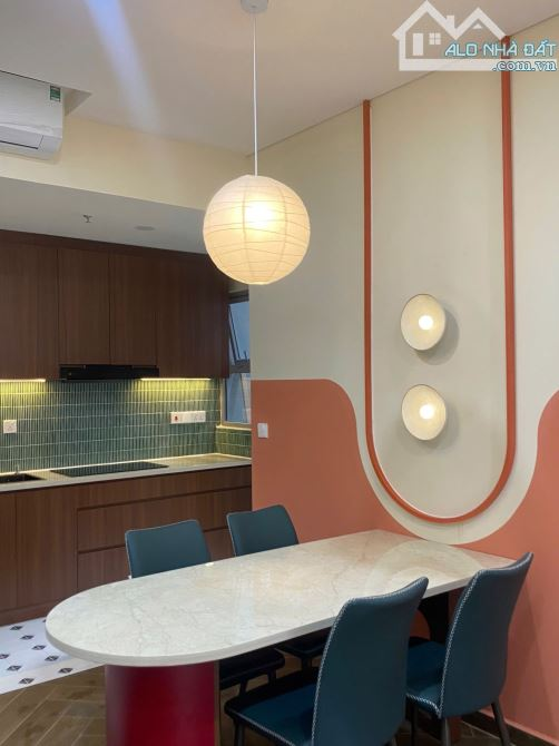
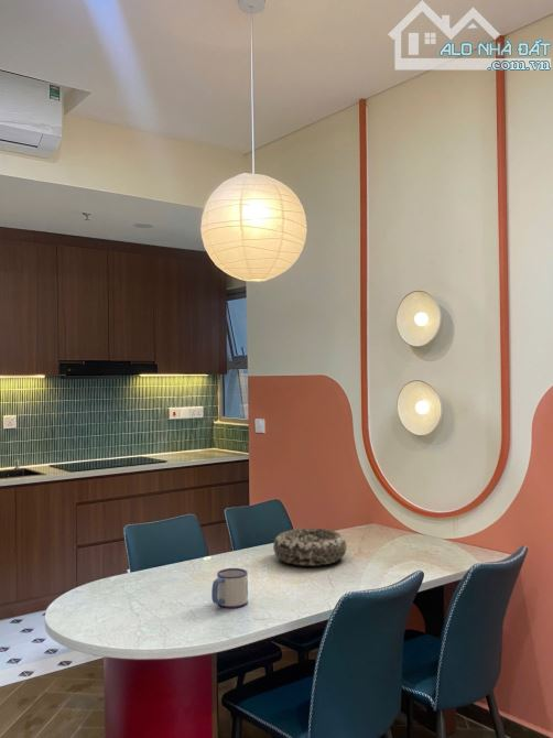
+ decorative bowl (310, 546)
+ mug (228, 588)
